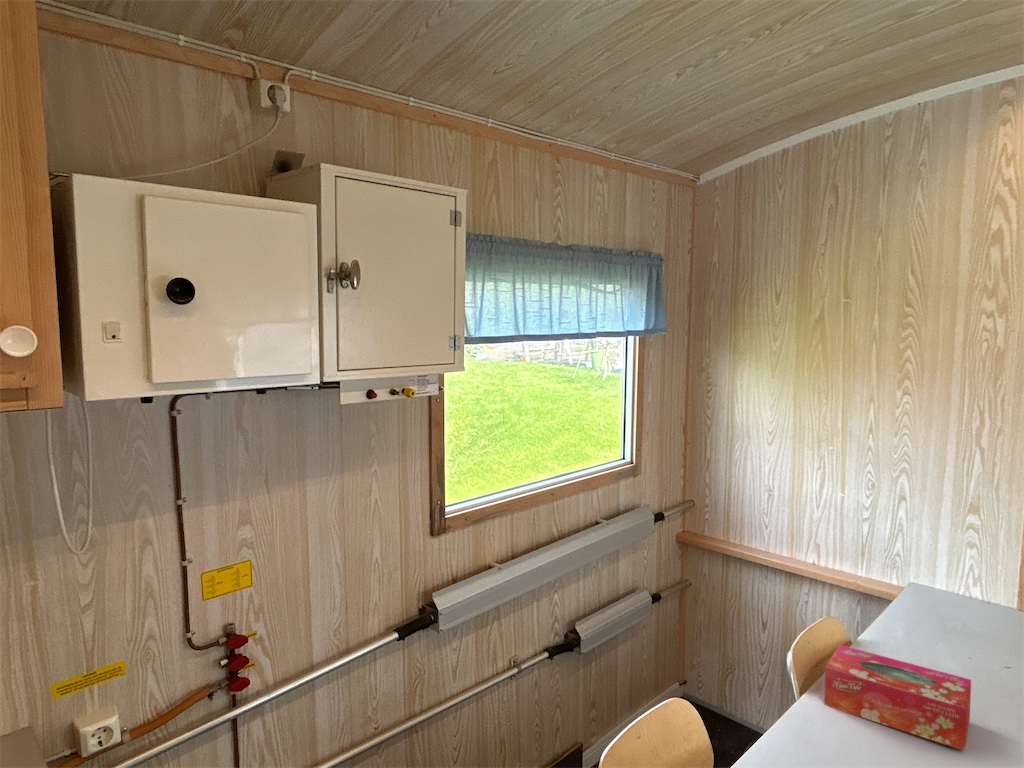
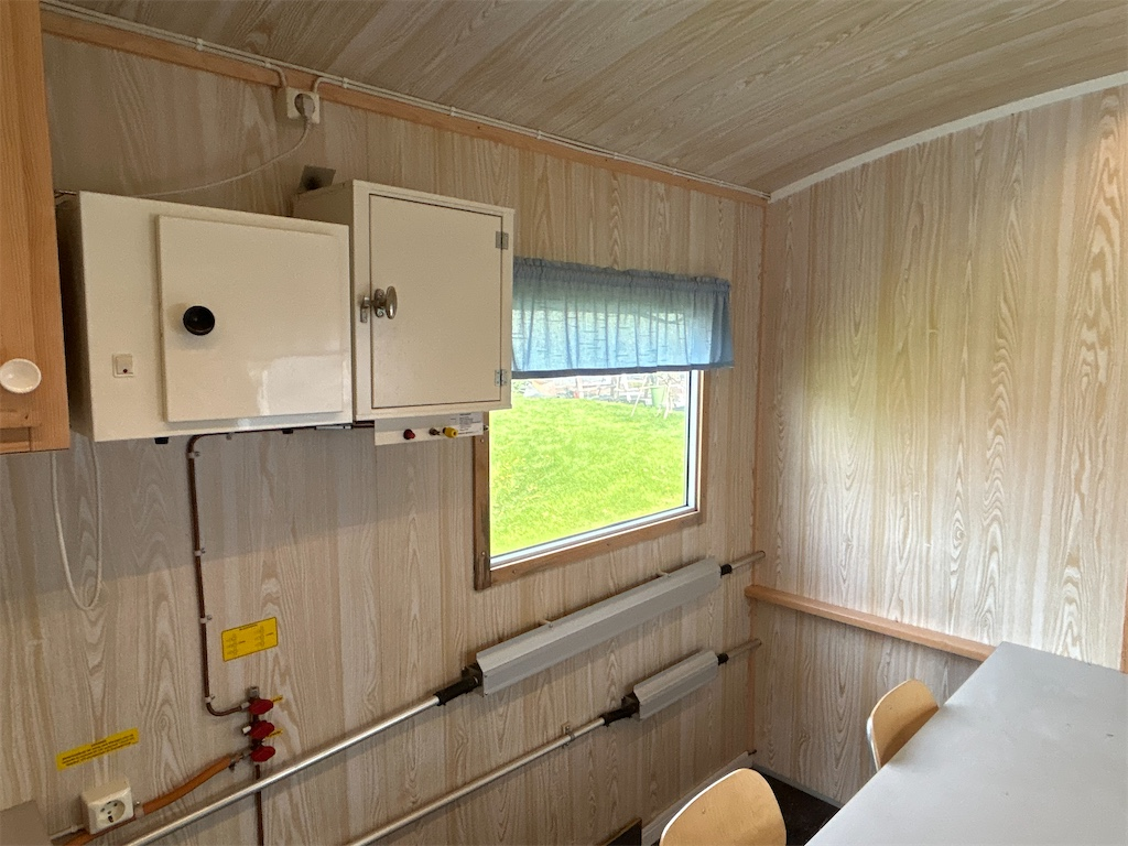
- tissue box (896, 692)
